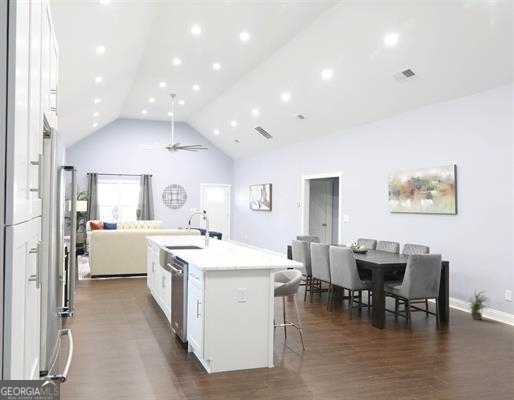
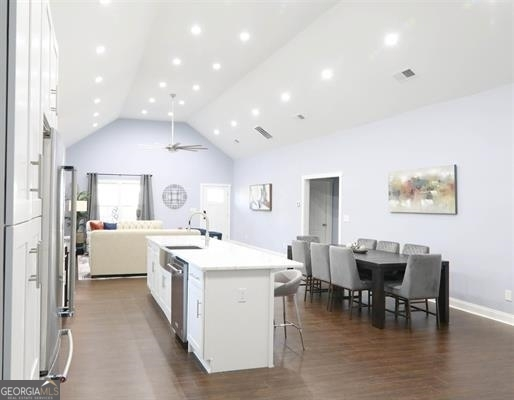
- potted plant (478, 305)
